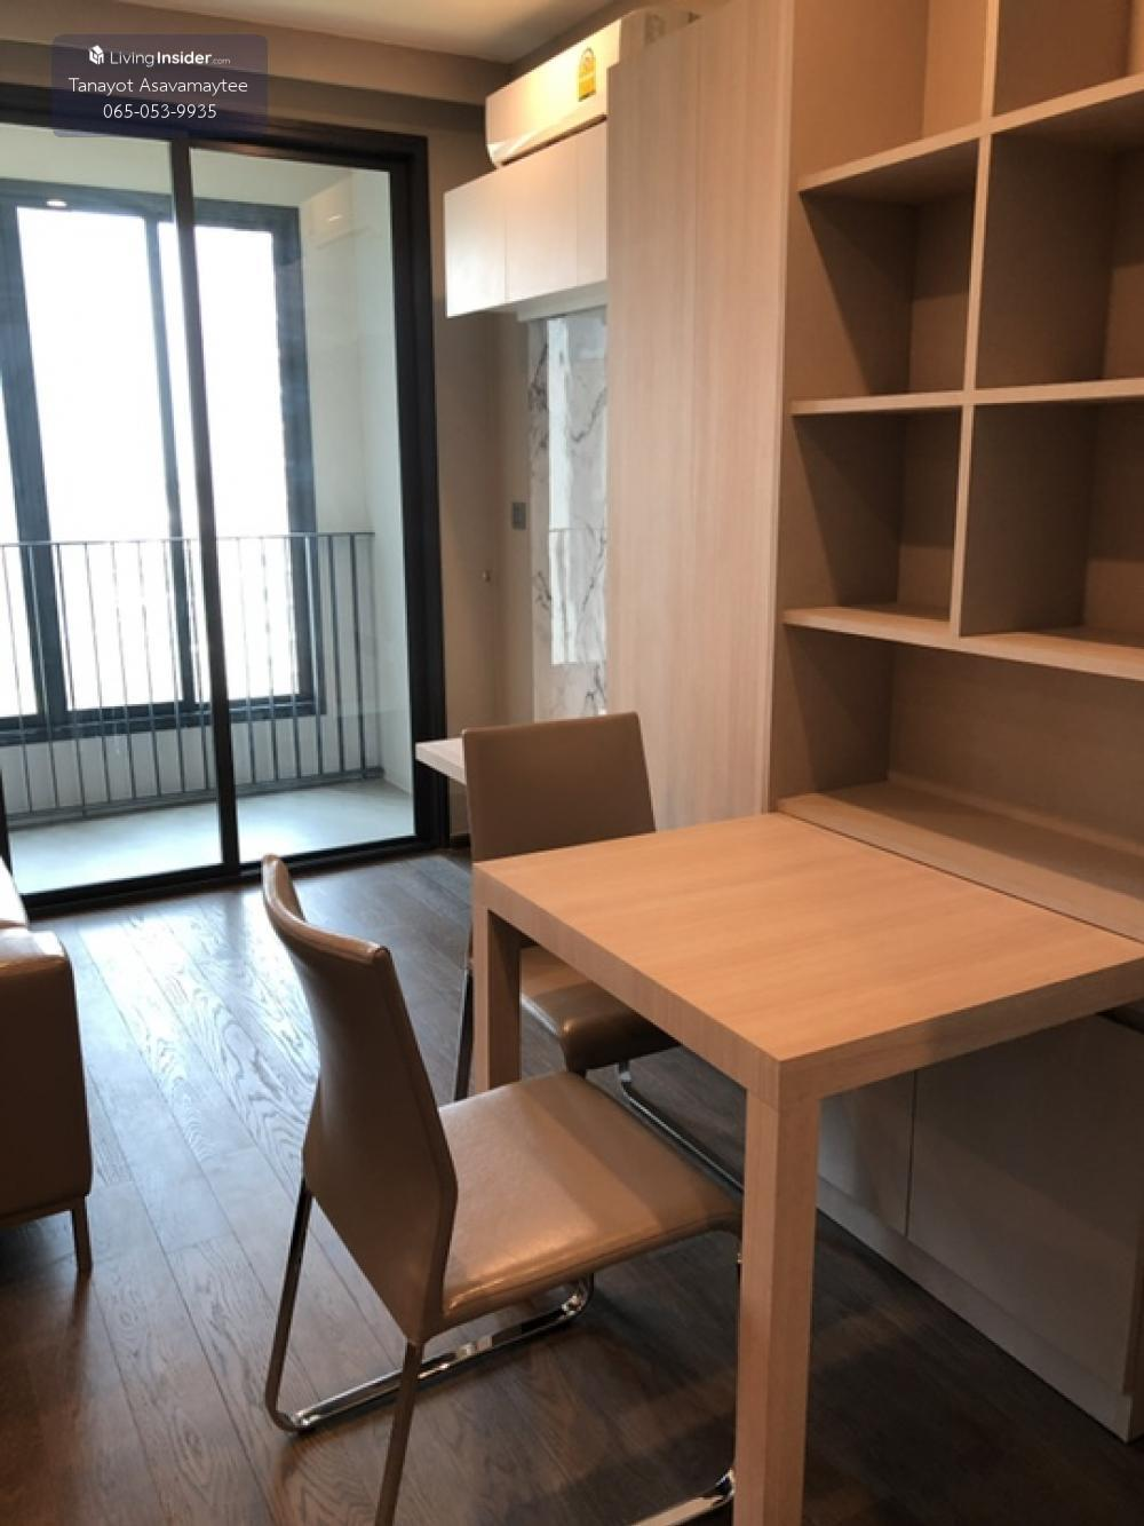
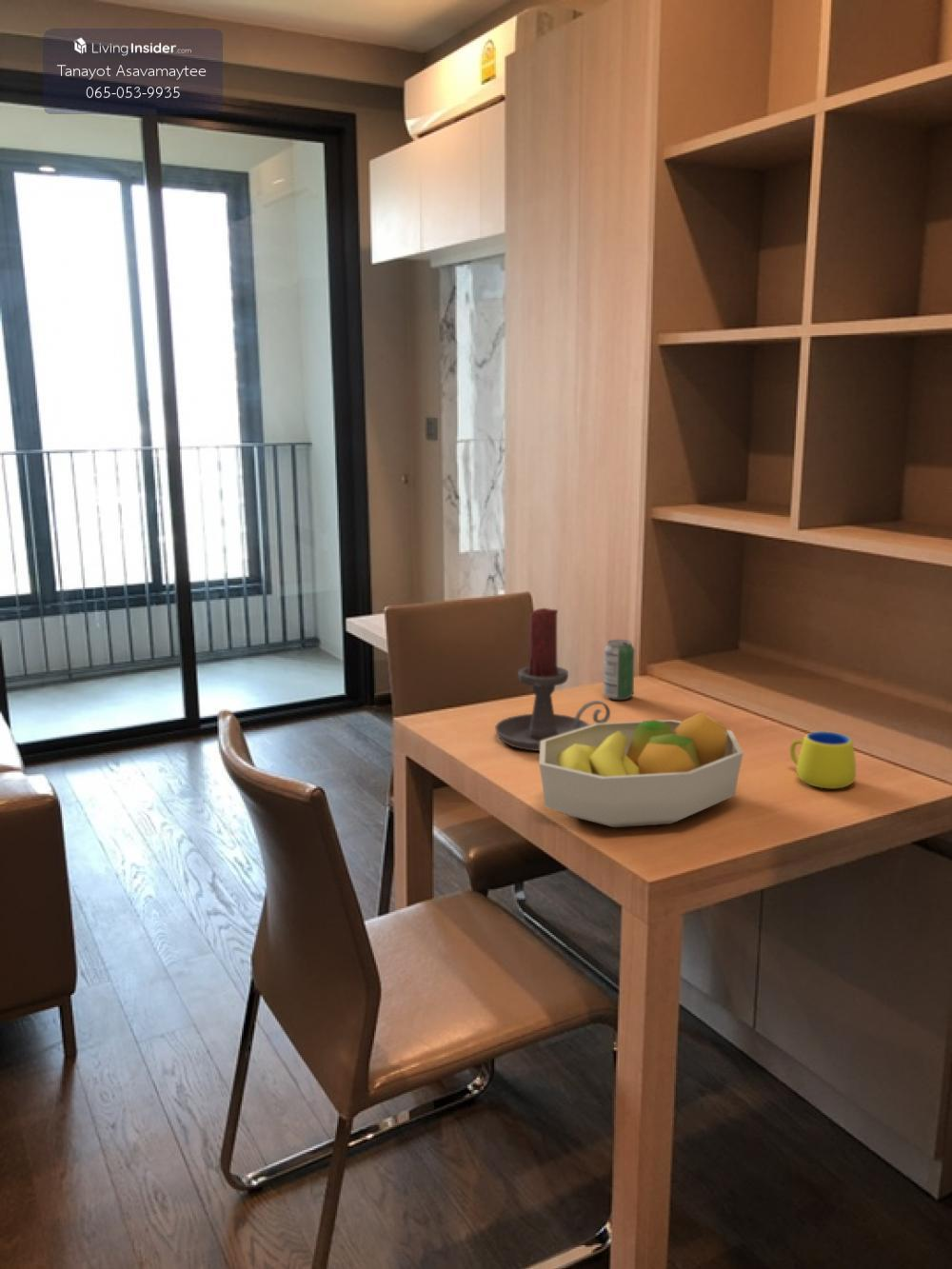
+ fruit bowl (639, 762)
+ mug (820, 757)
+ candle holder (556, 672)
+ beverage can (619, 668)
